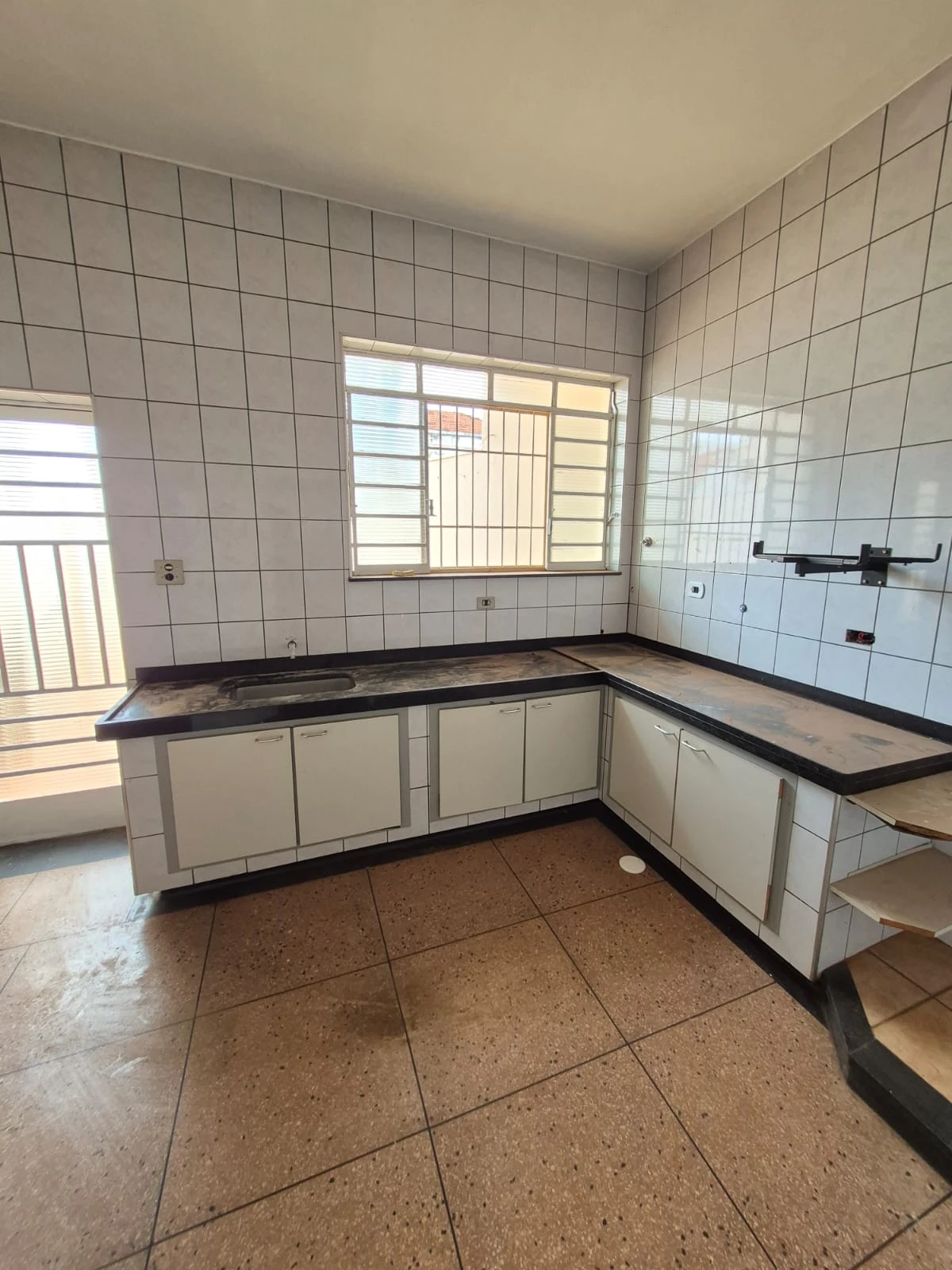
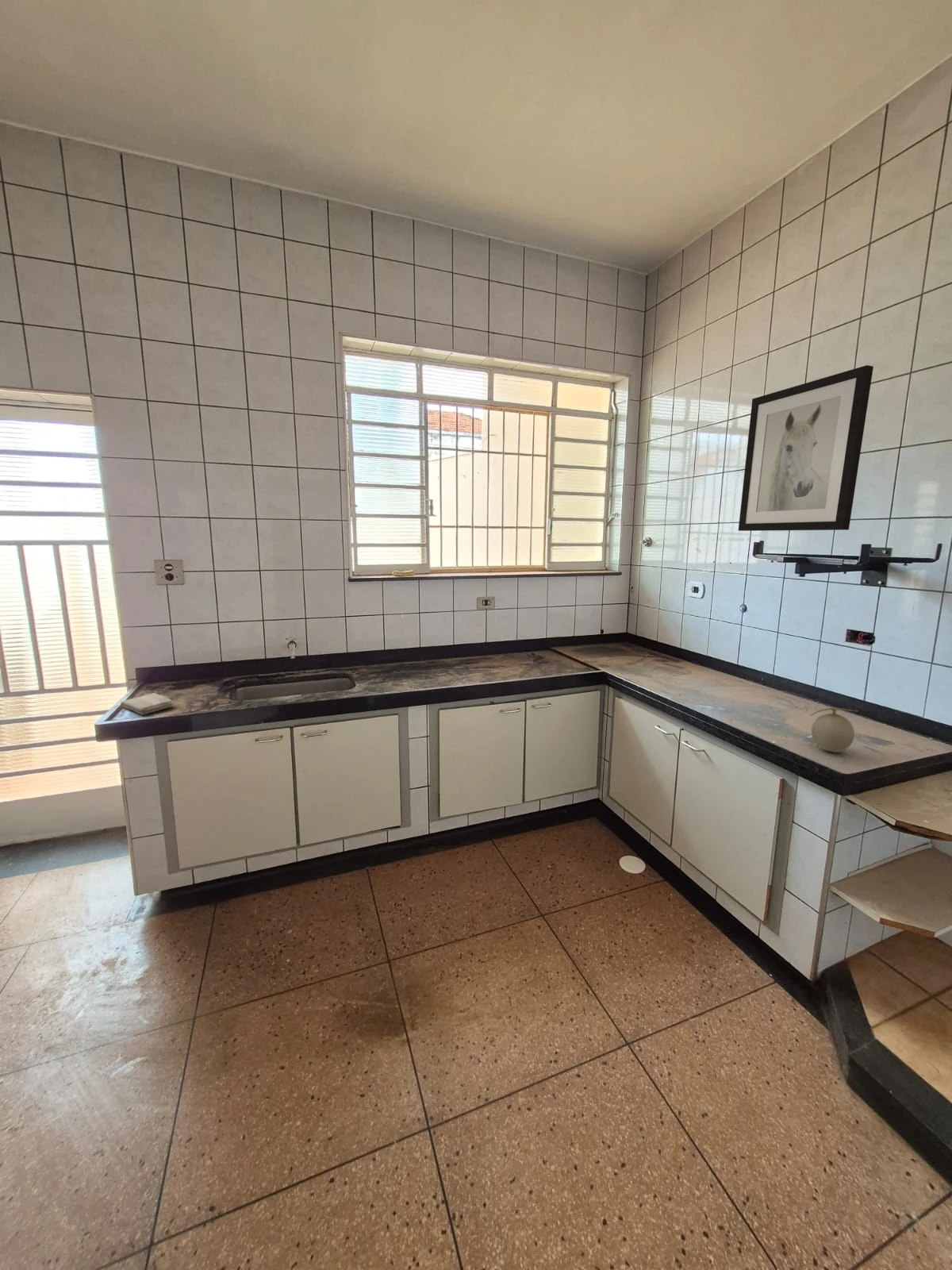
+ fruit (831, 726)
+ washcloth (147, 702)
+ wall art (797, 459)
